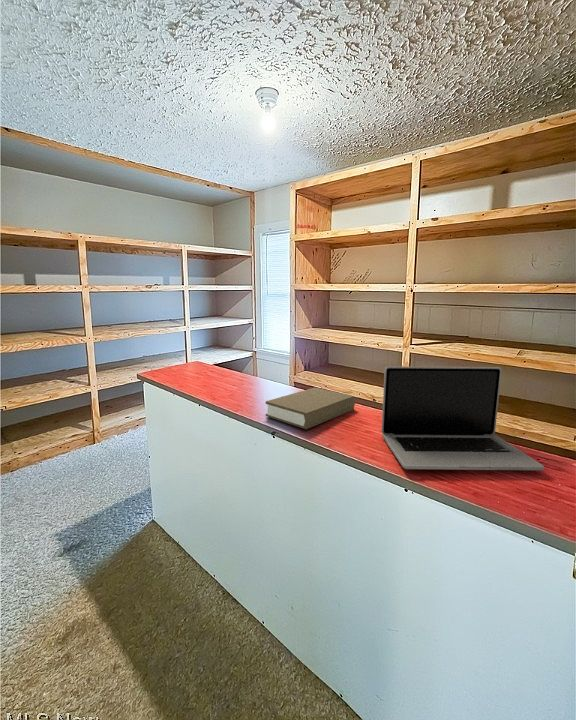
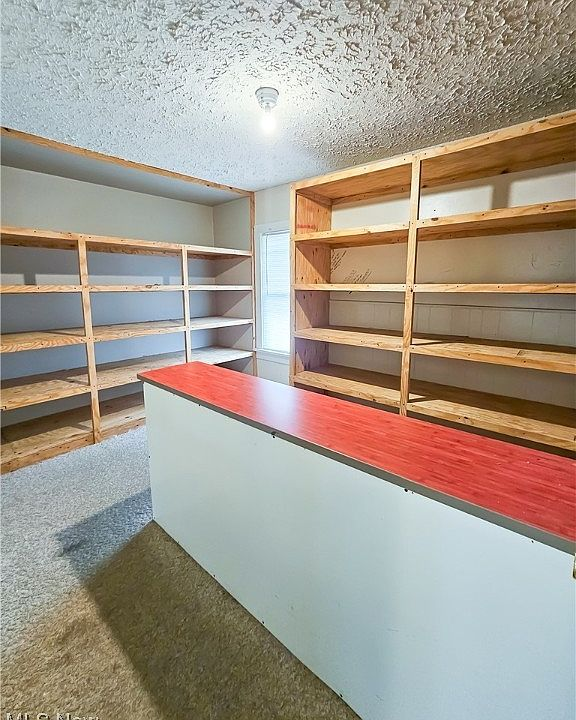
- book (311, 405)
- laptop (457, 414)
